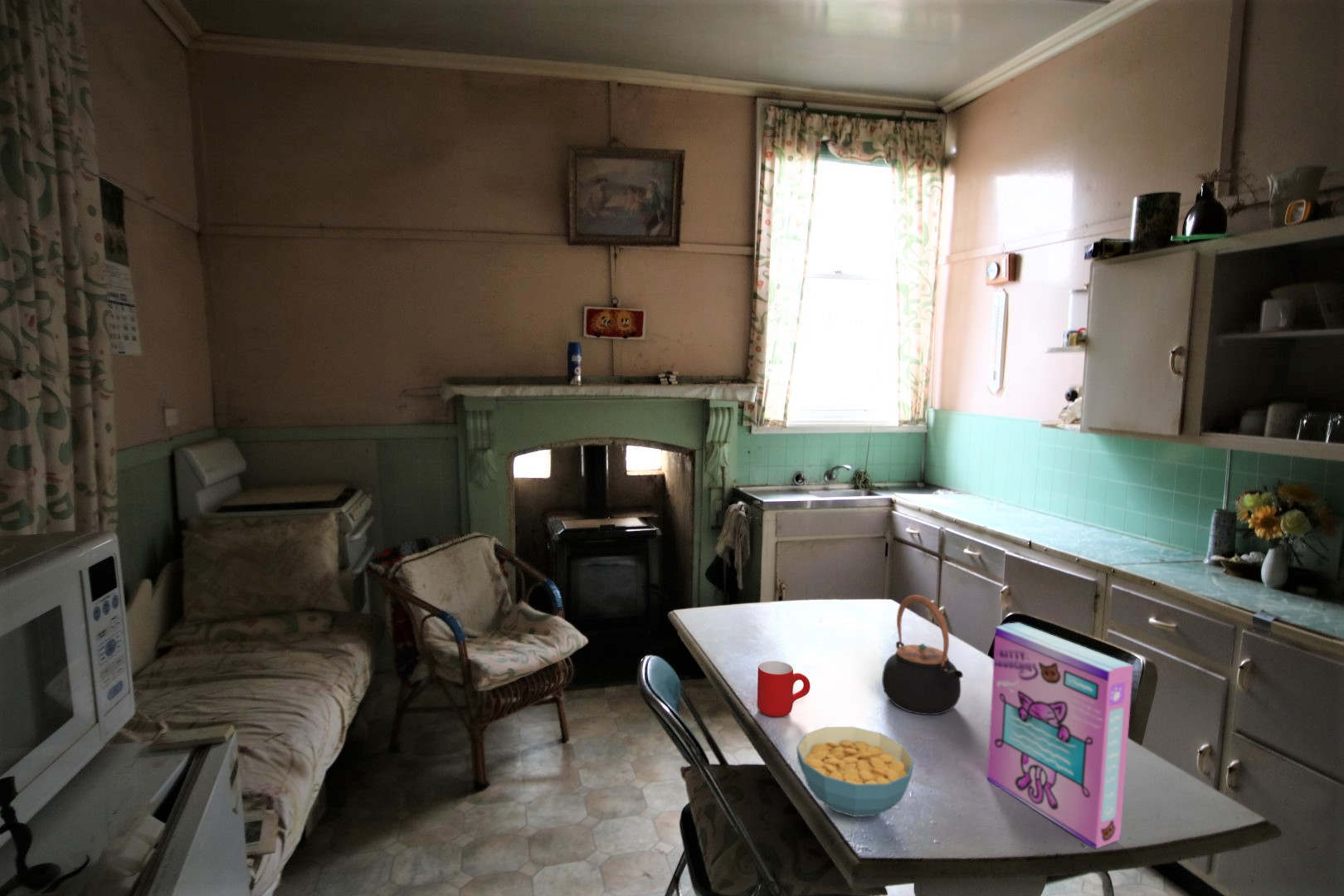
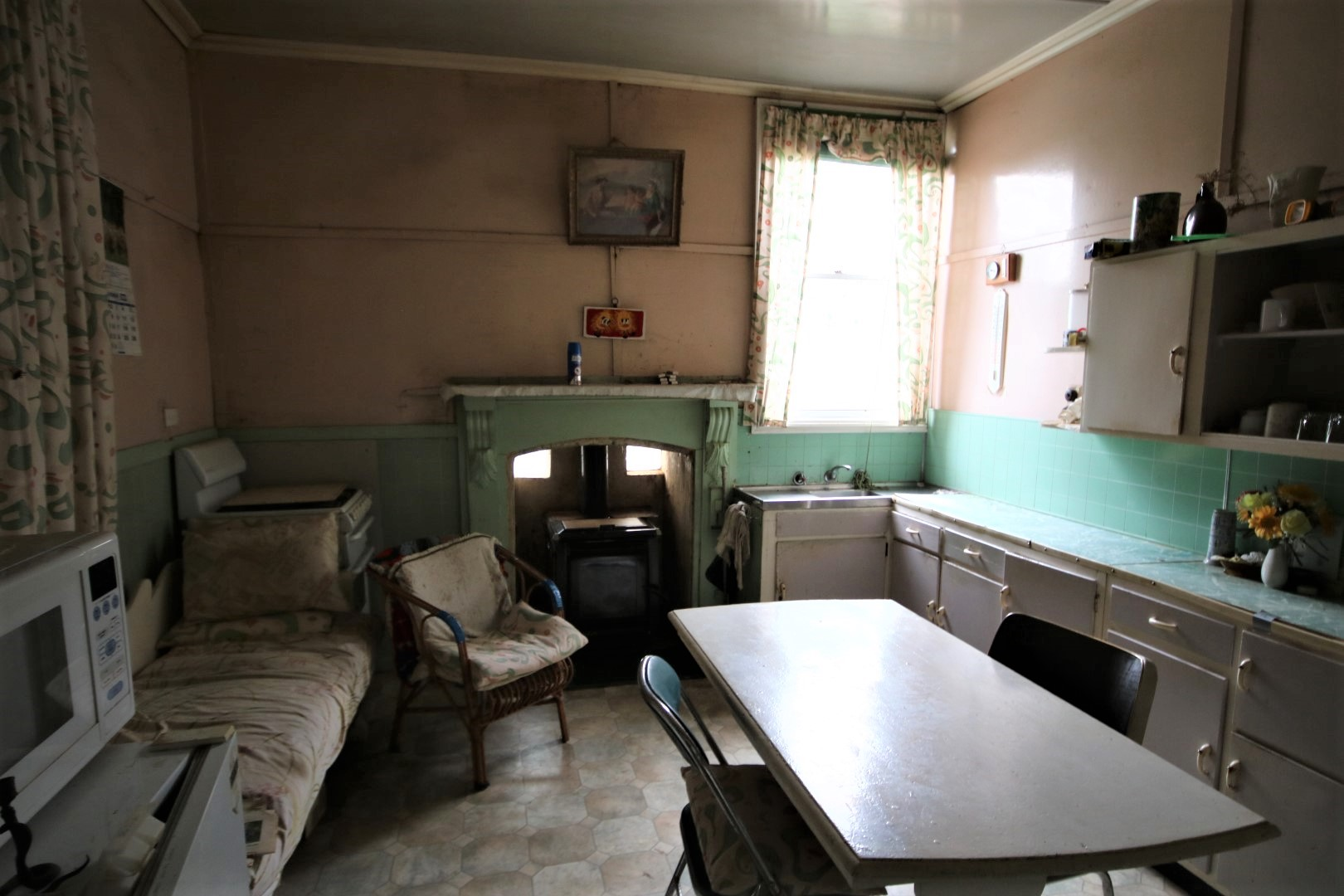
- cereal box (1054, 726)
- cereal bowl (853, 780)
- mug (784, 689)
- teapot (927, 652)
